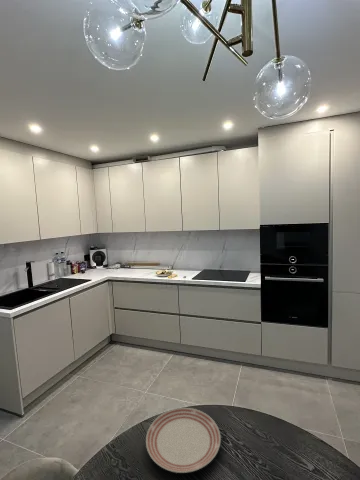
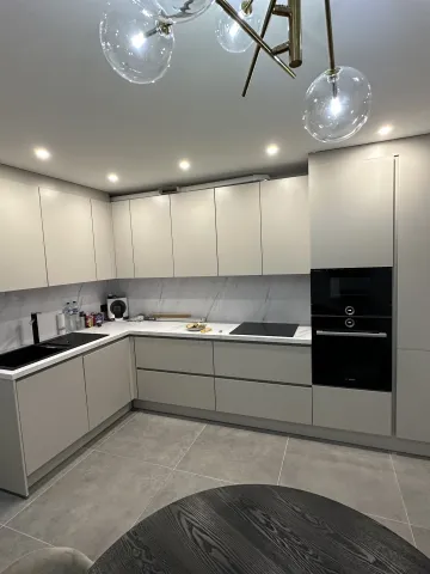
- dinner plate (183, 438)
